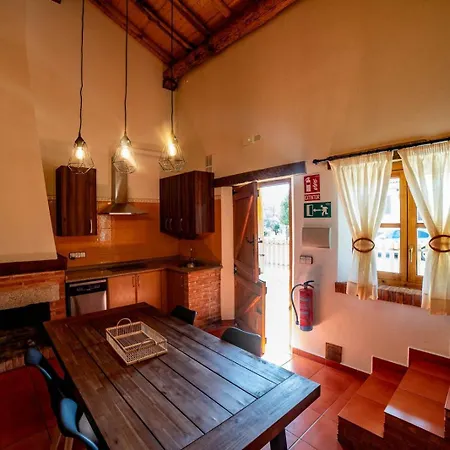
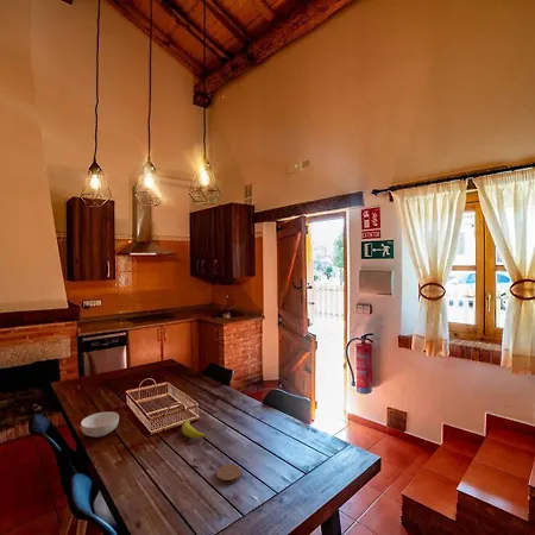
+ coaster (228, 473)
+ cereal bowl (100, 426)
+ banana (191, 428)
